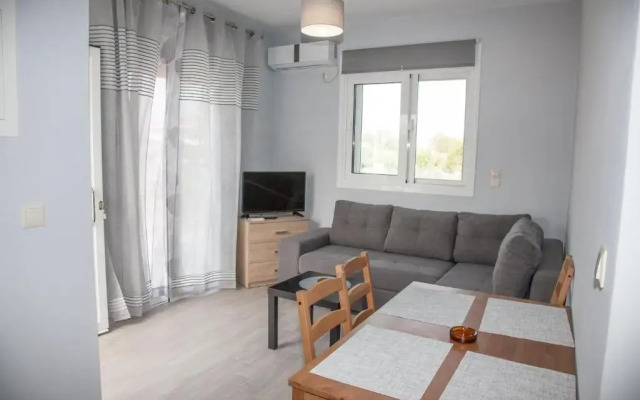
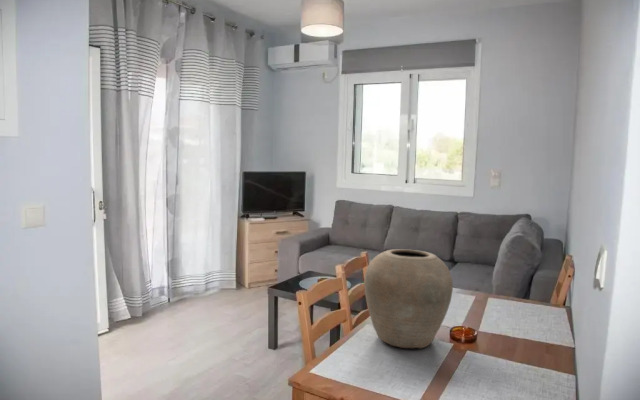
+ vase (407, 296)
